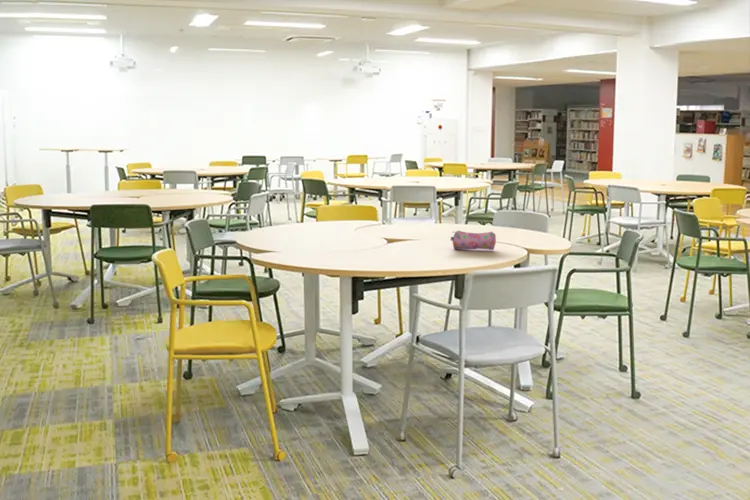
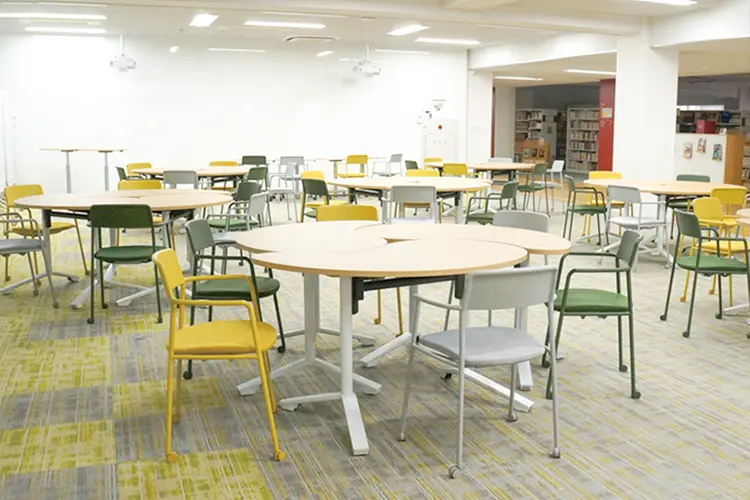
- pencil case (473, 240)
